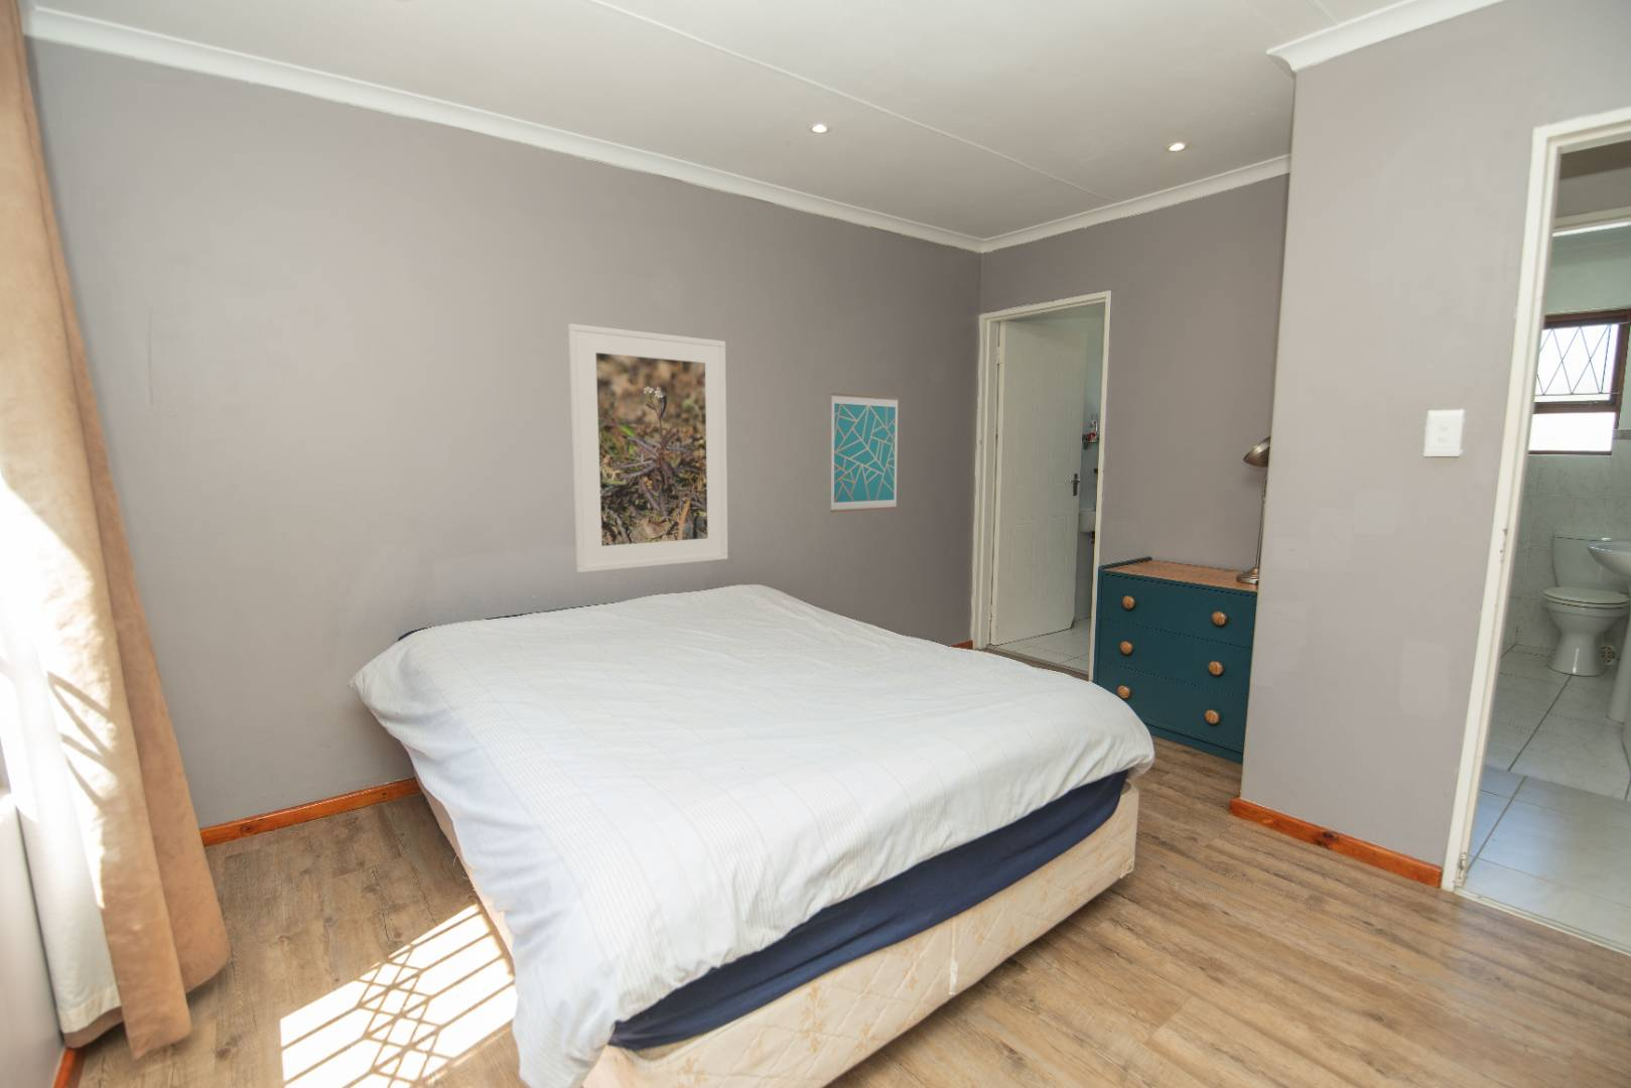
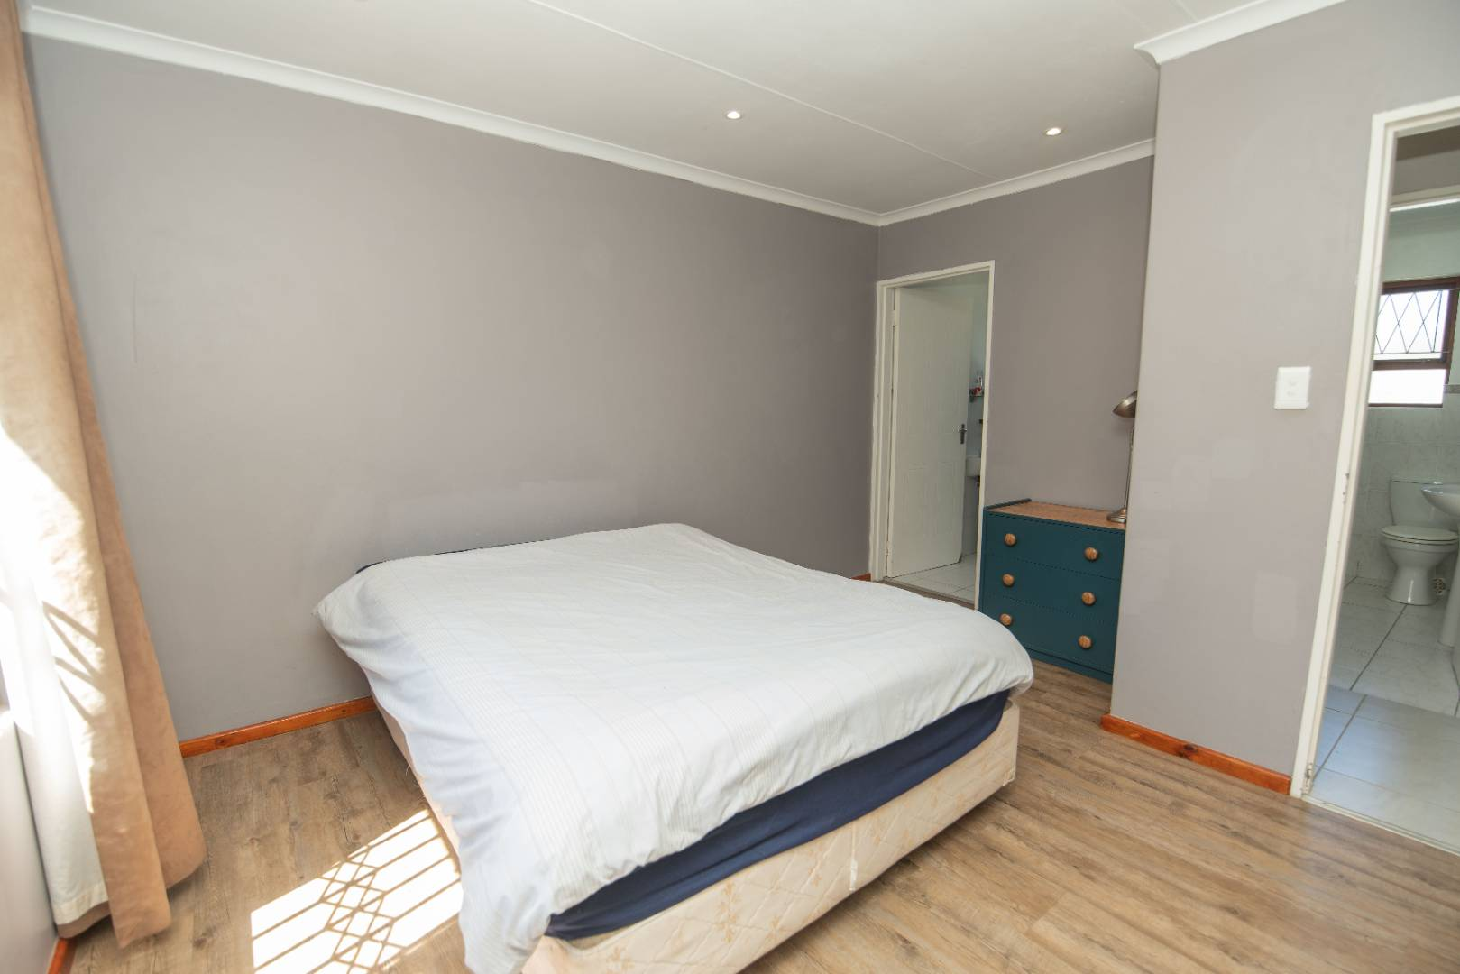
- wall art (866, 453)
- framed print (653, 452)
